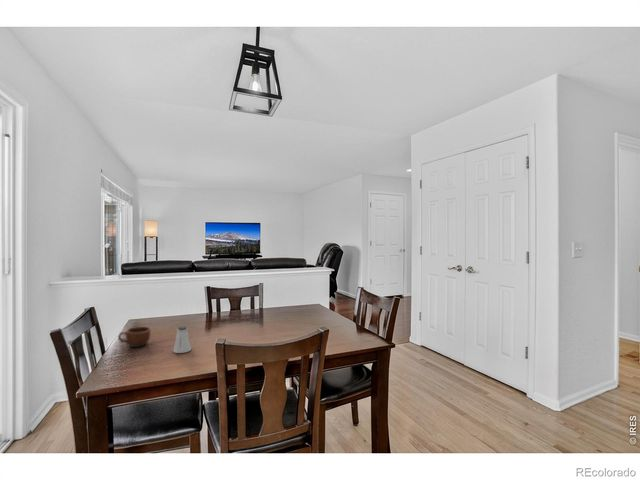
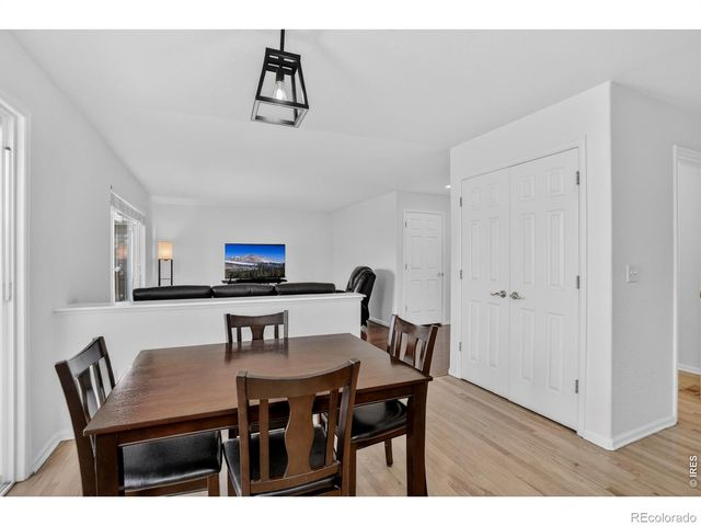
- saltshaker (182, 338)
- mug (136, 337)
